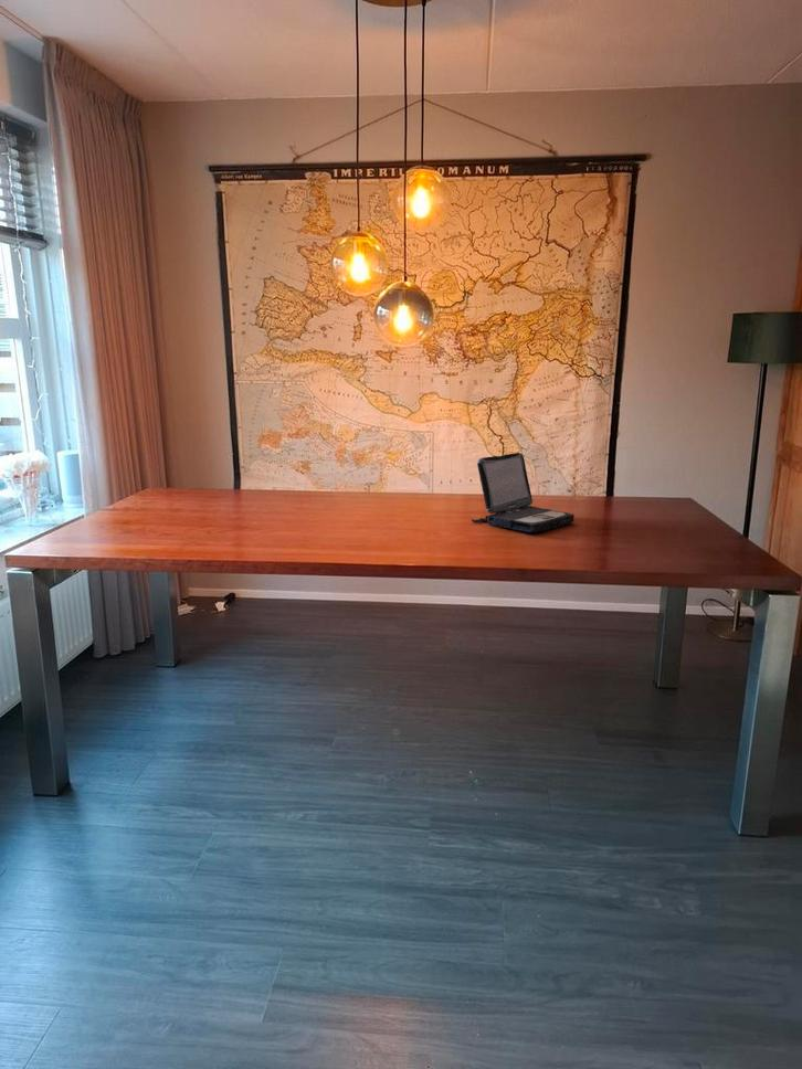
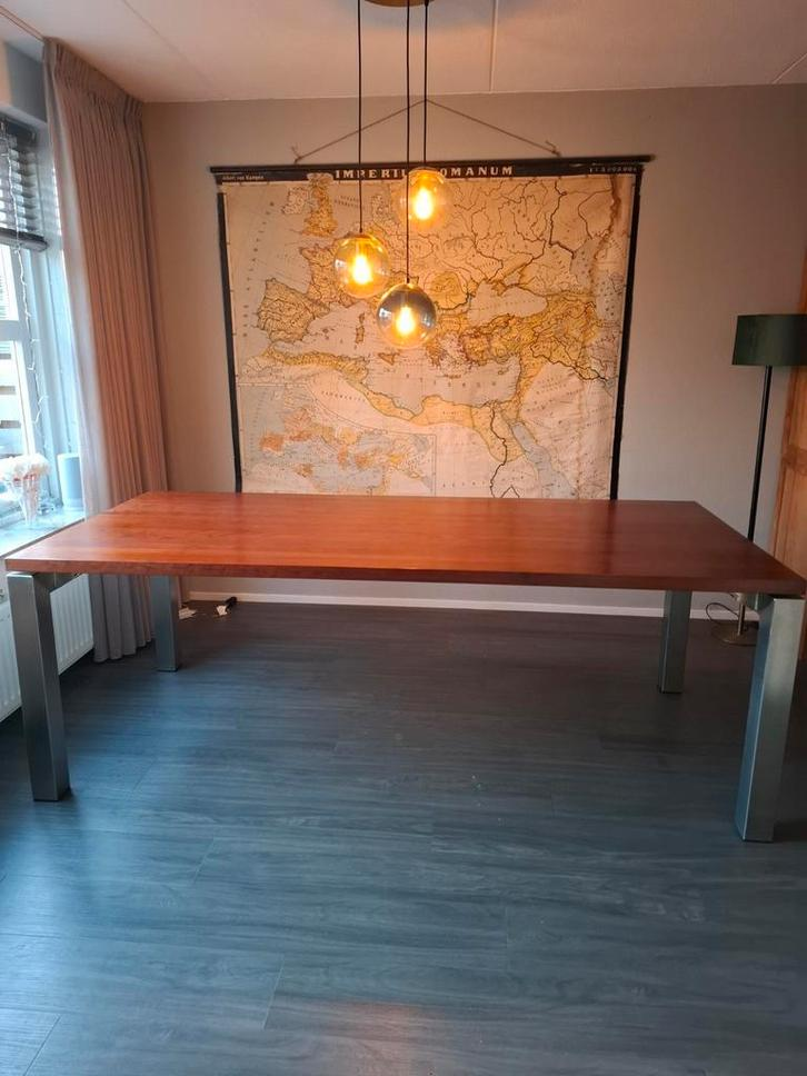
- laptop (523, 490)
